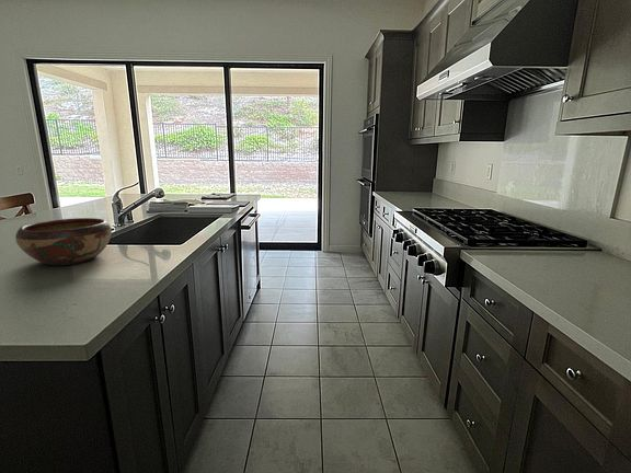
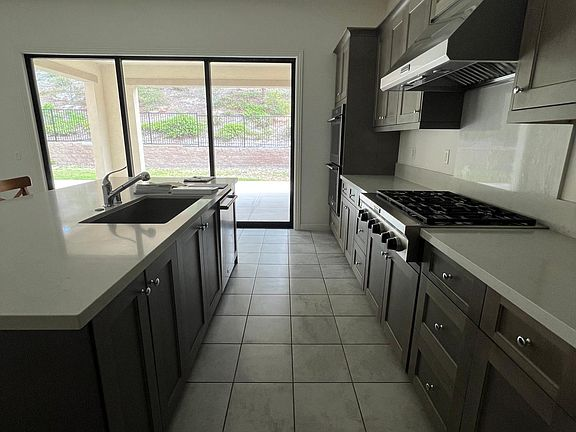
- decorative bowl (67, 241)
